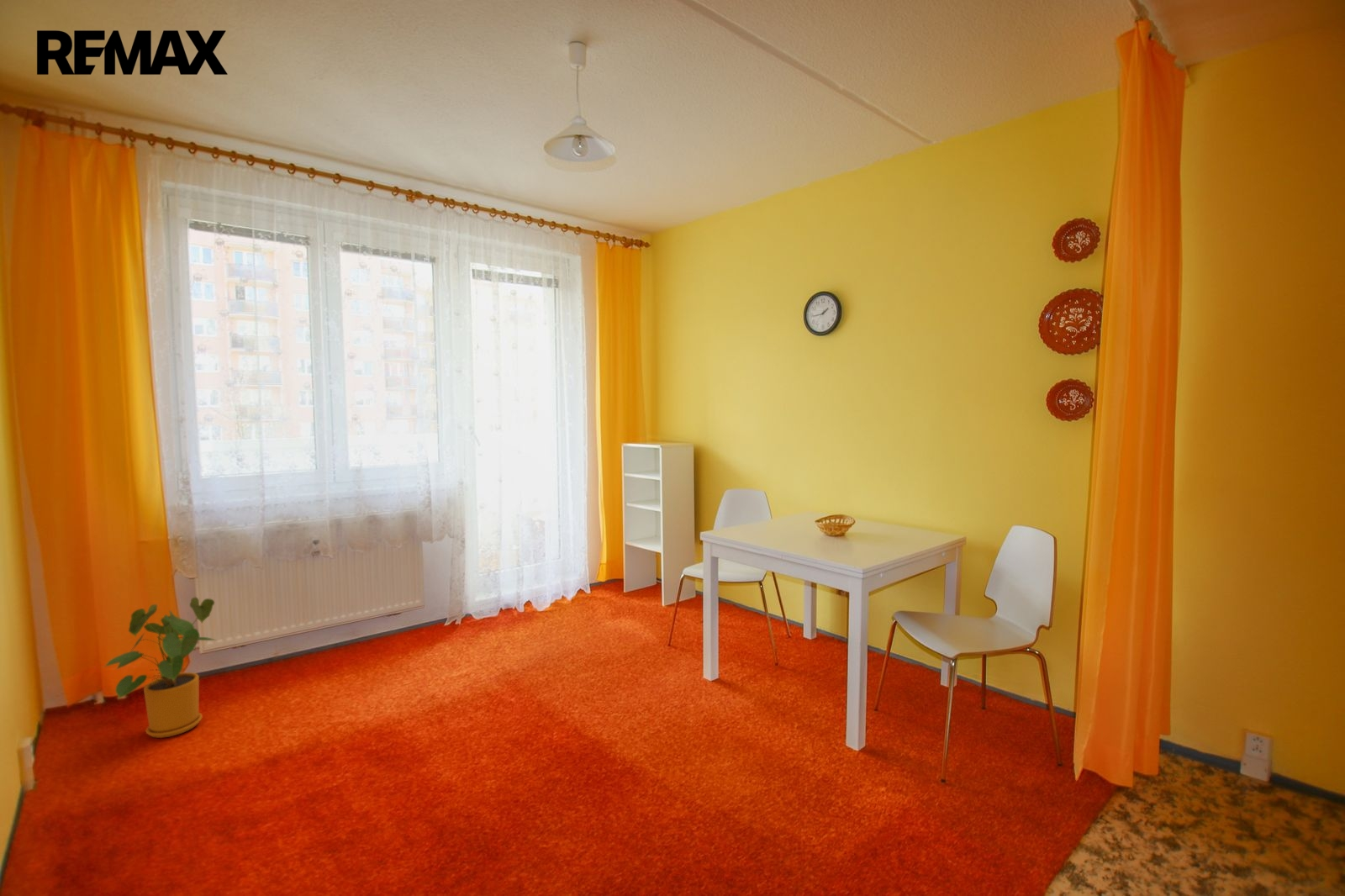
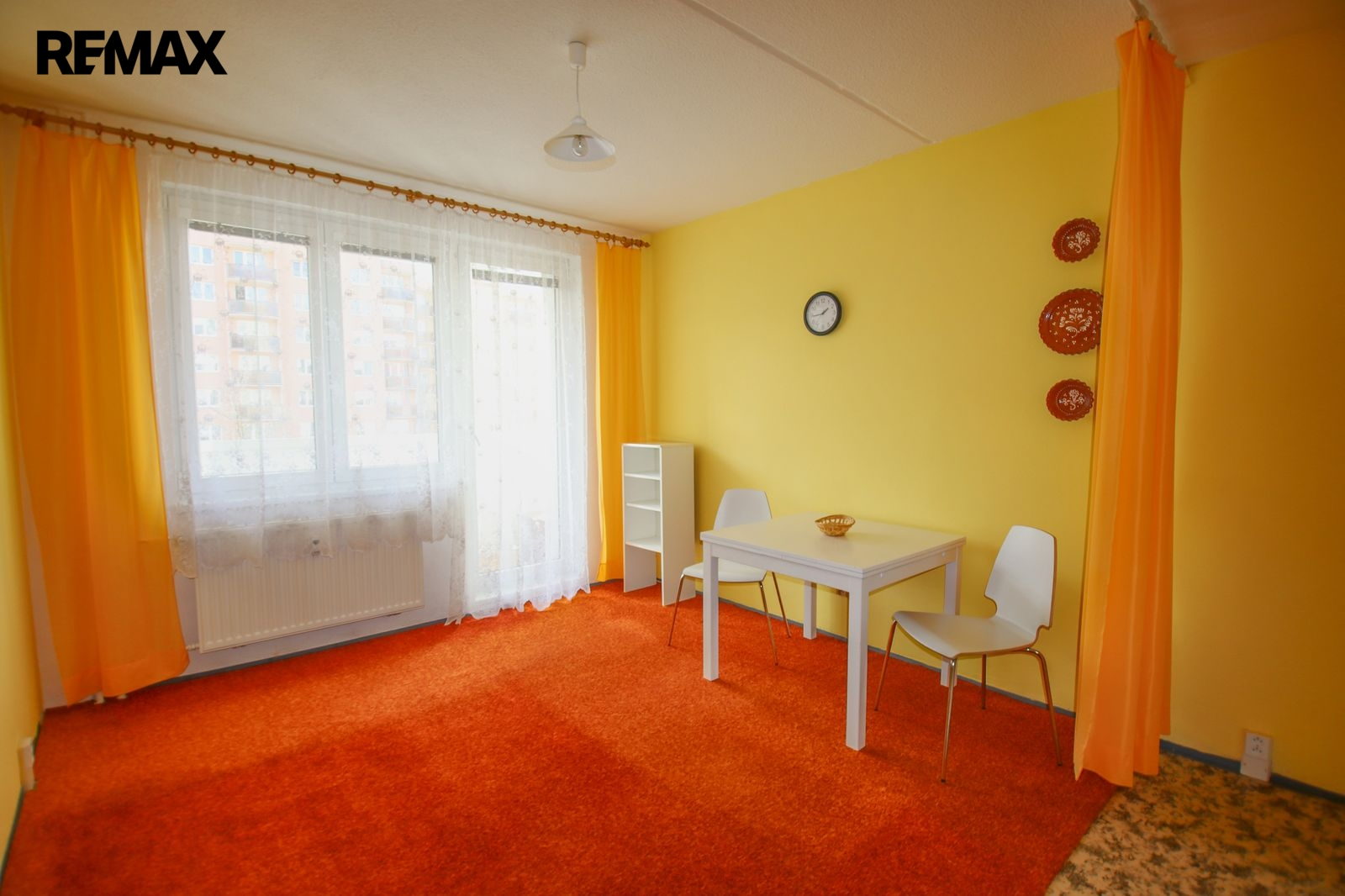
- house plant (166, 670)
